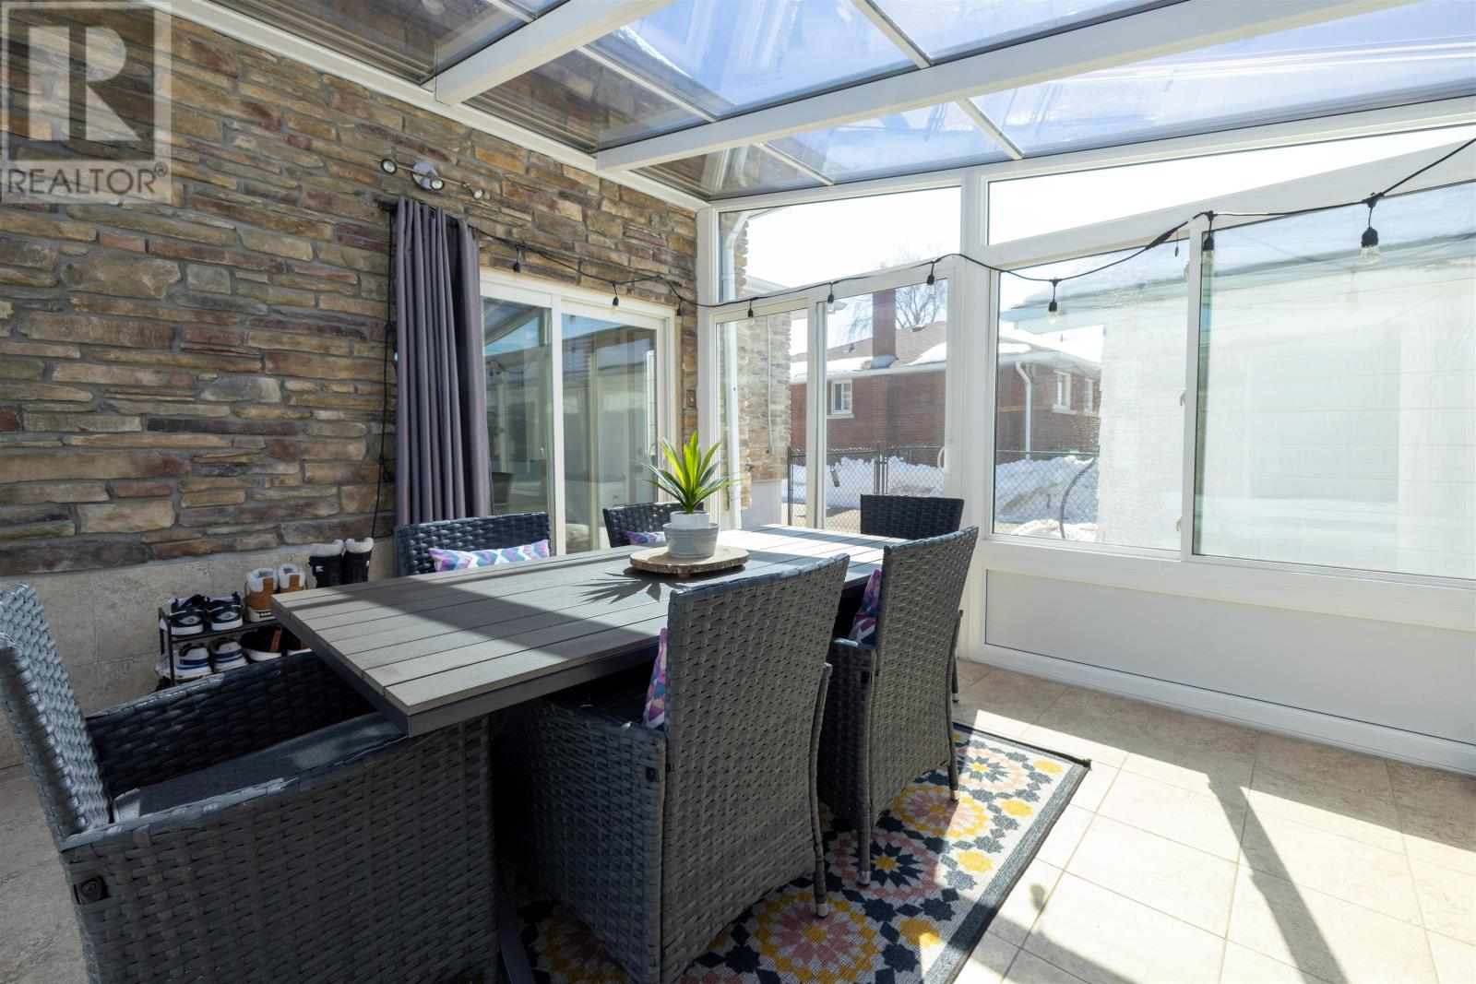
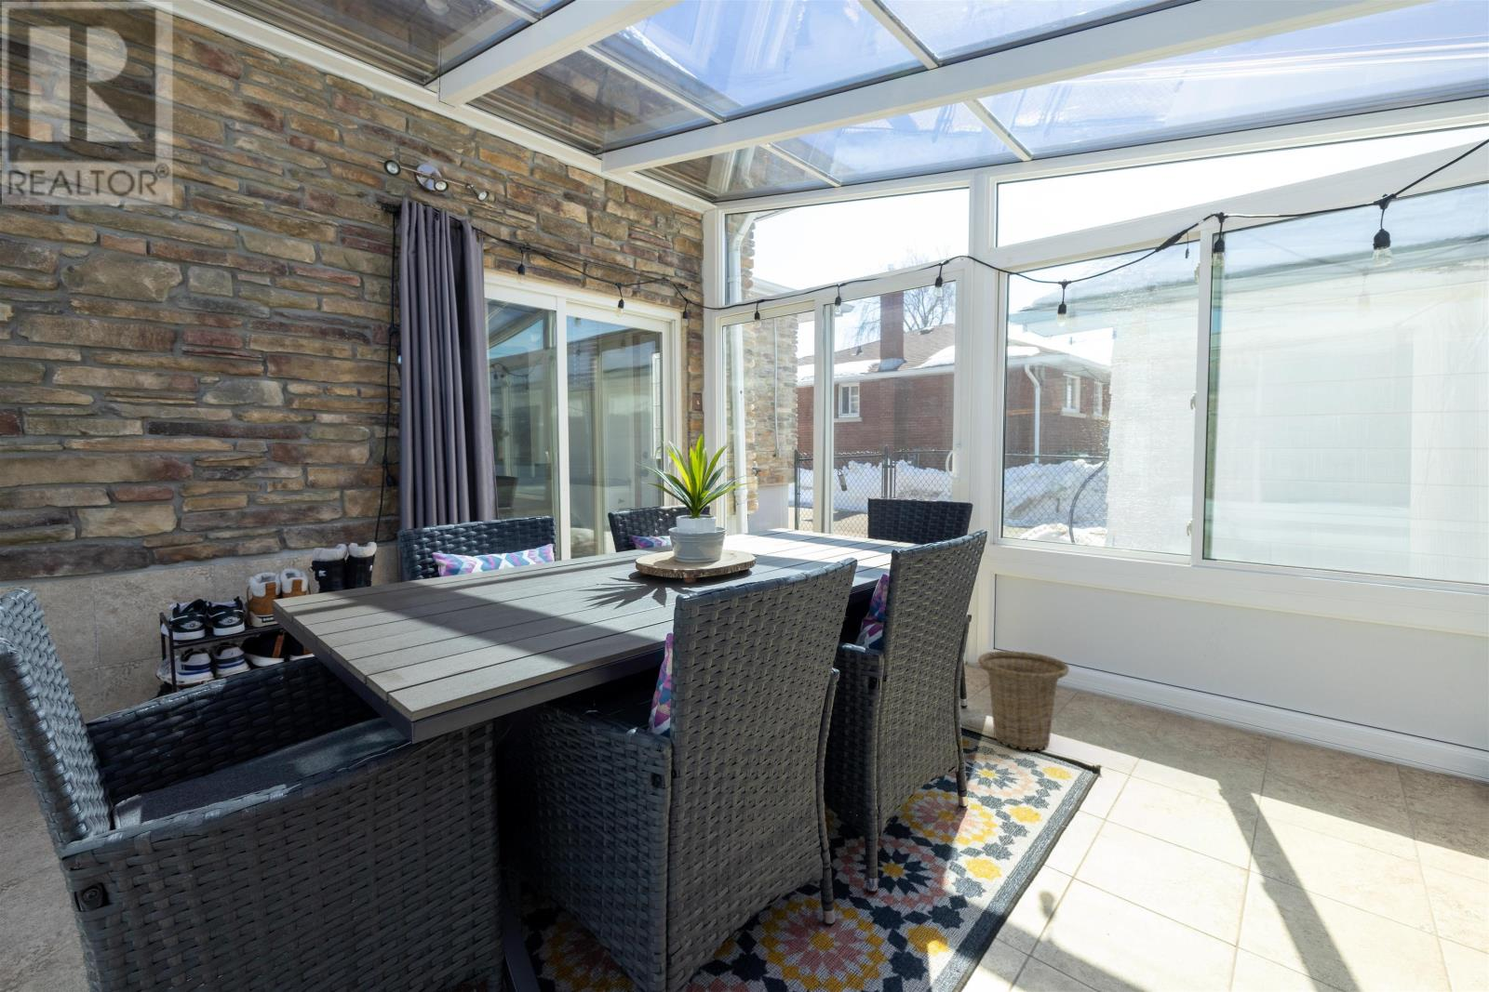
+ basket (1021, 701)
